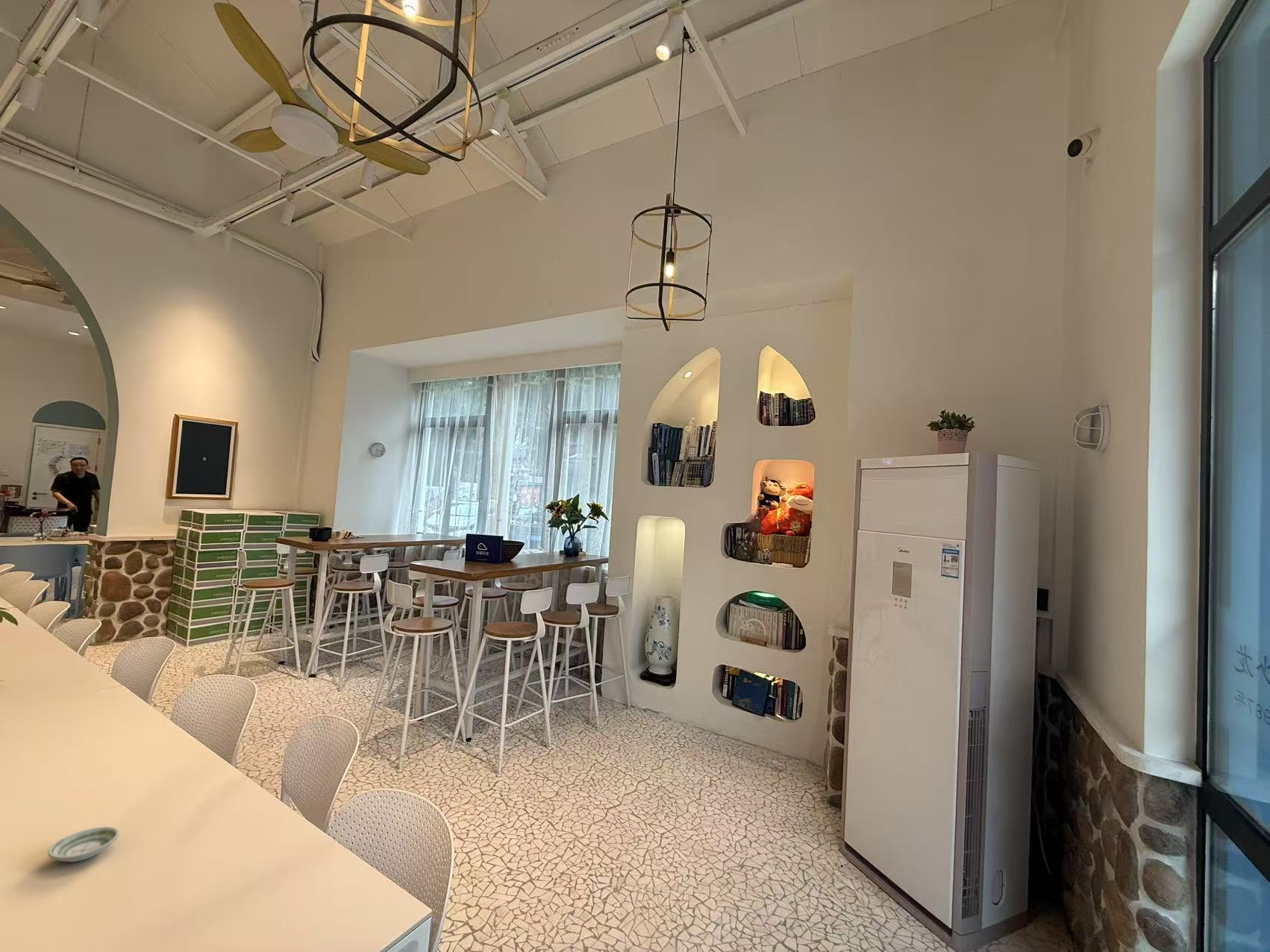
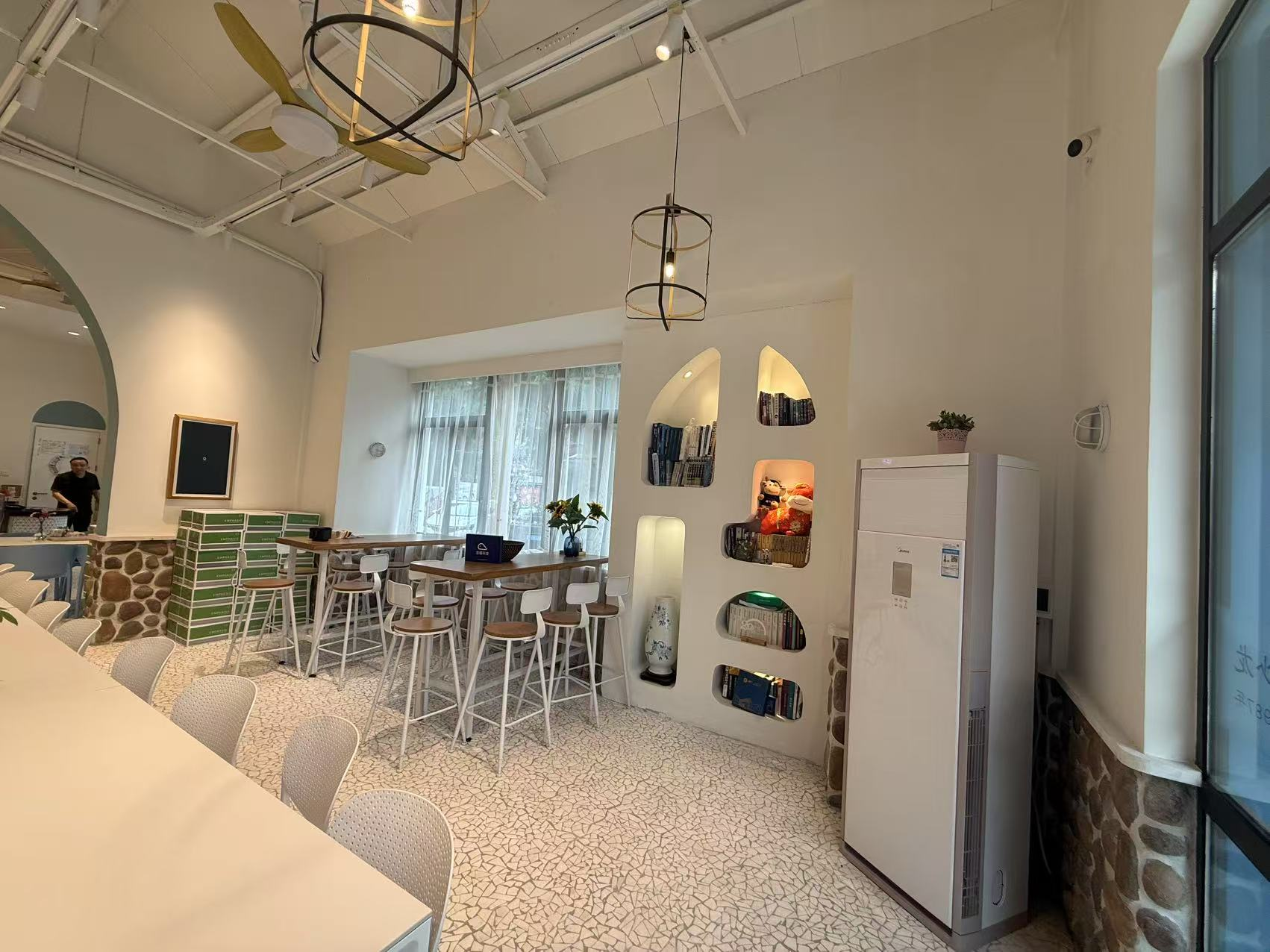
- saucer (84, 847)
